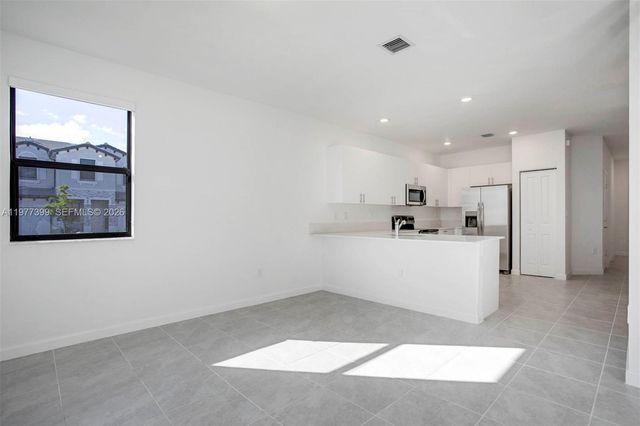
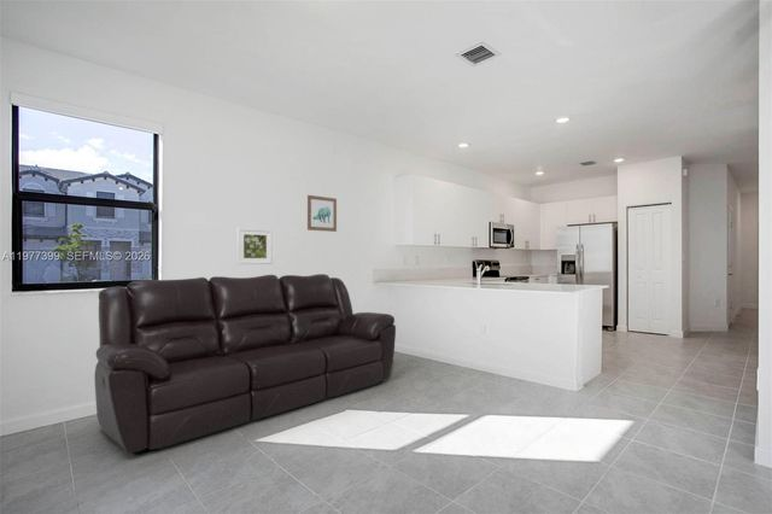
+ wall art (322, 214)
+ sofa (264, 337)
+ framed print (255, 246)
